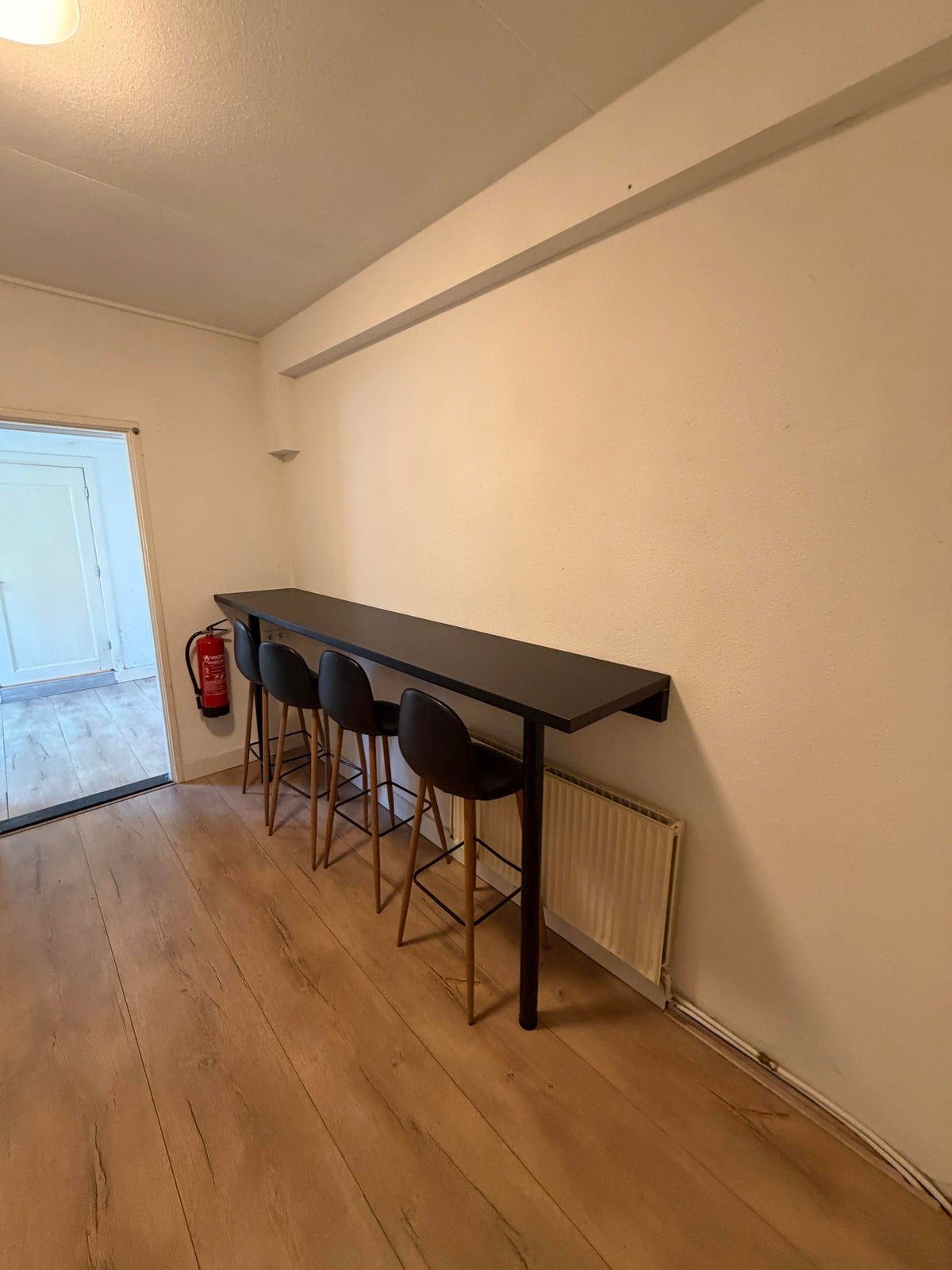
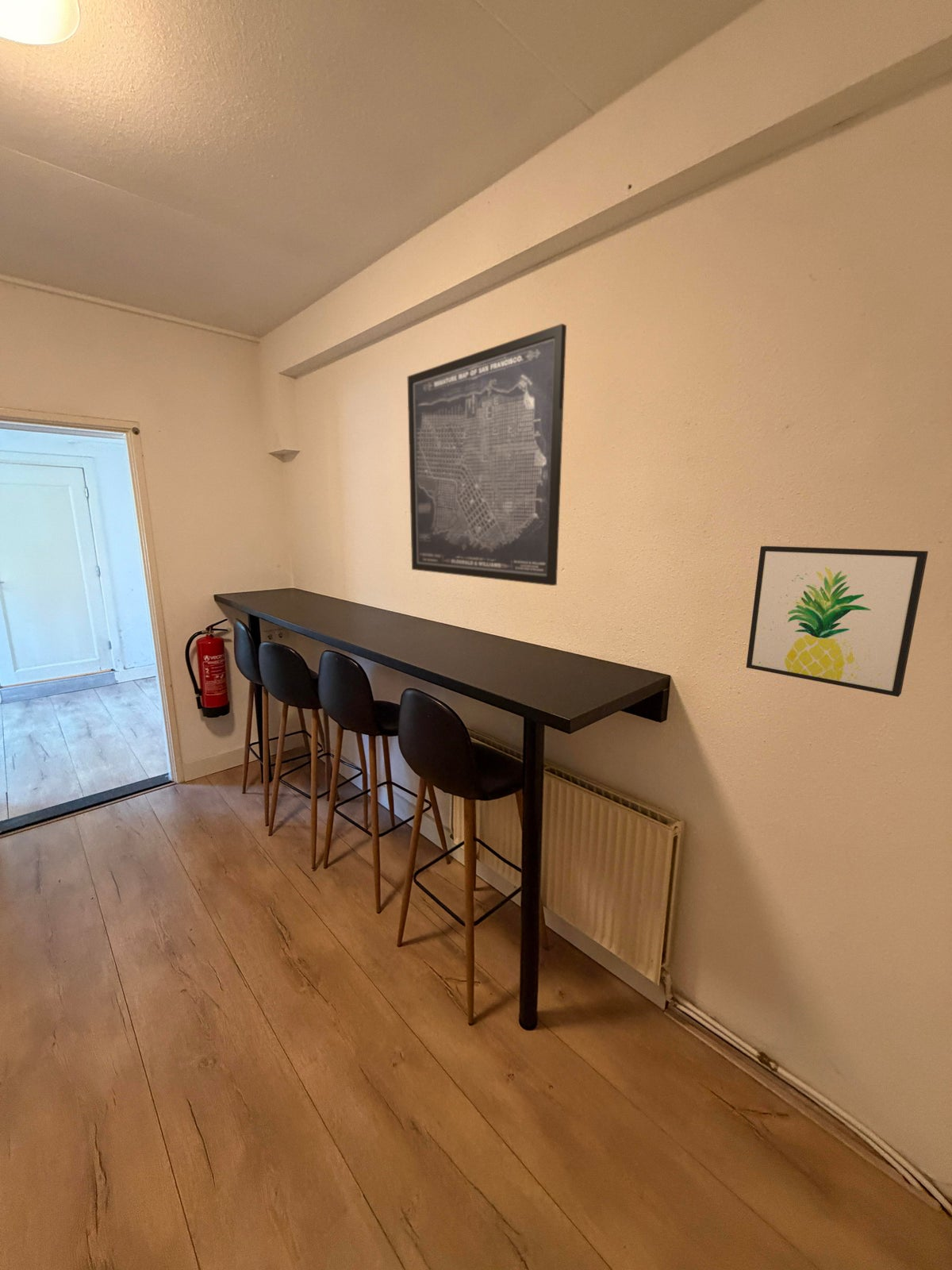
+ wall art (474, 470)
+ wall art (827, 615)
